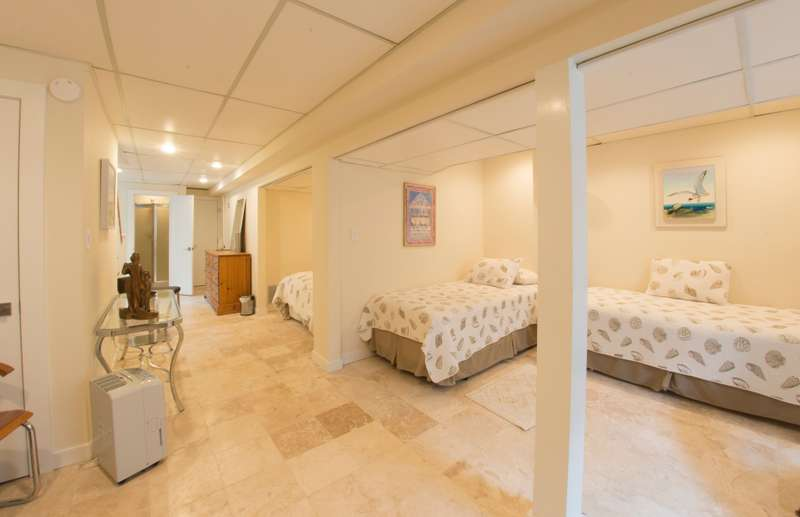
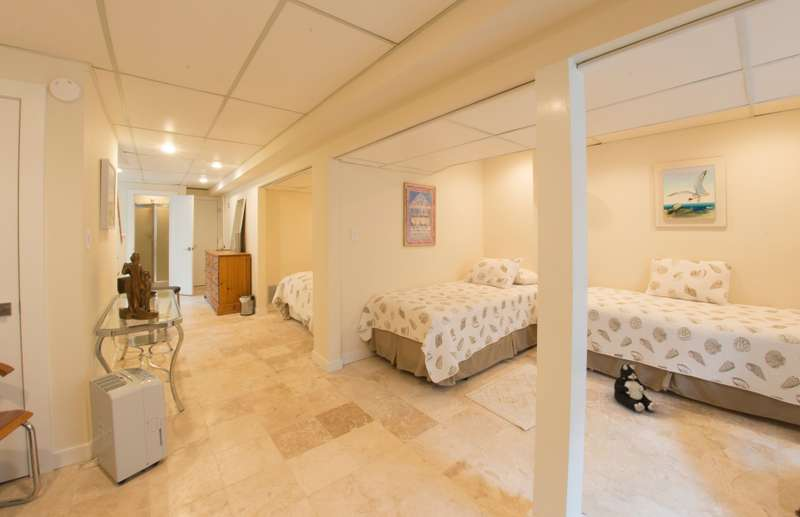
+ plush toy (632, 385)
